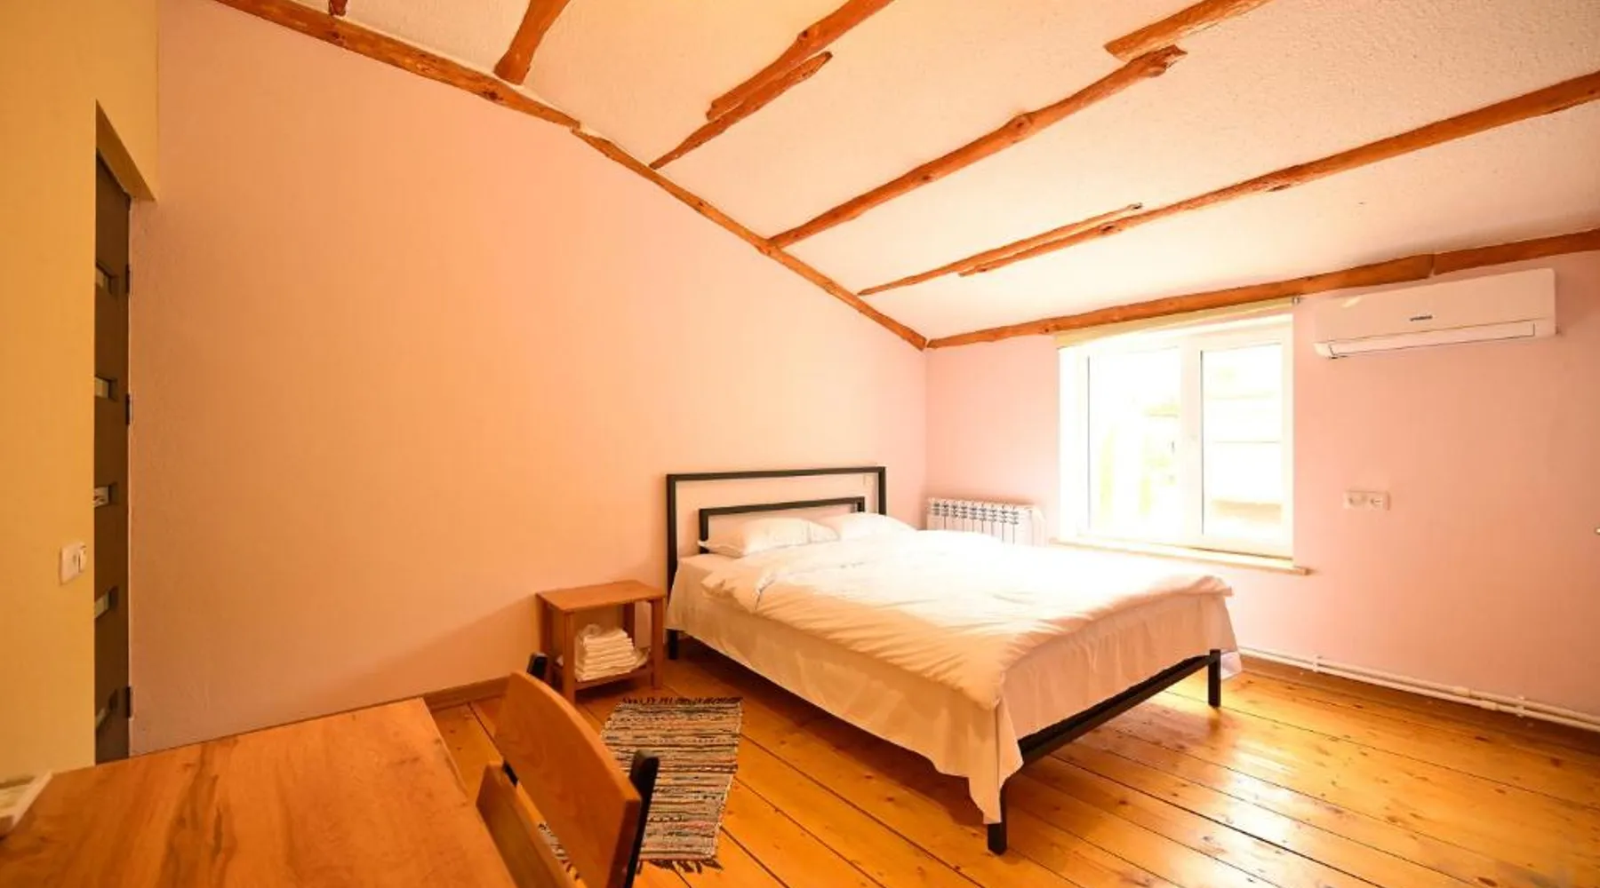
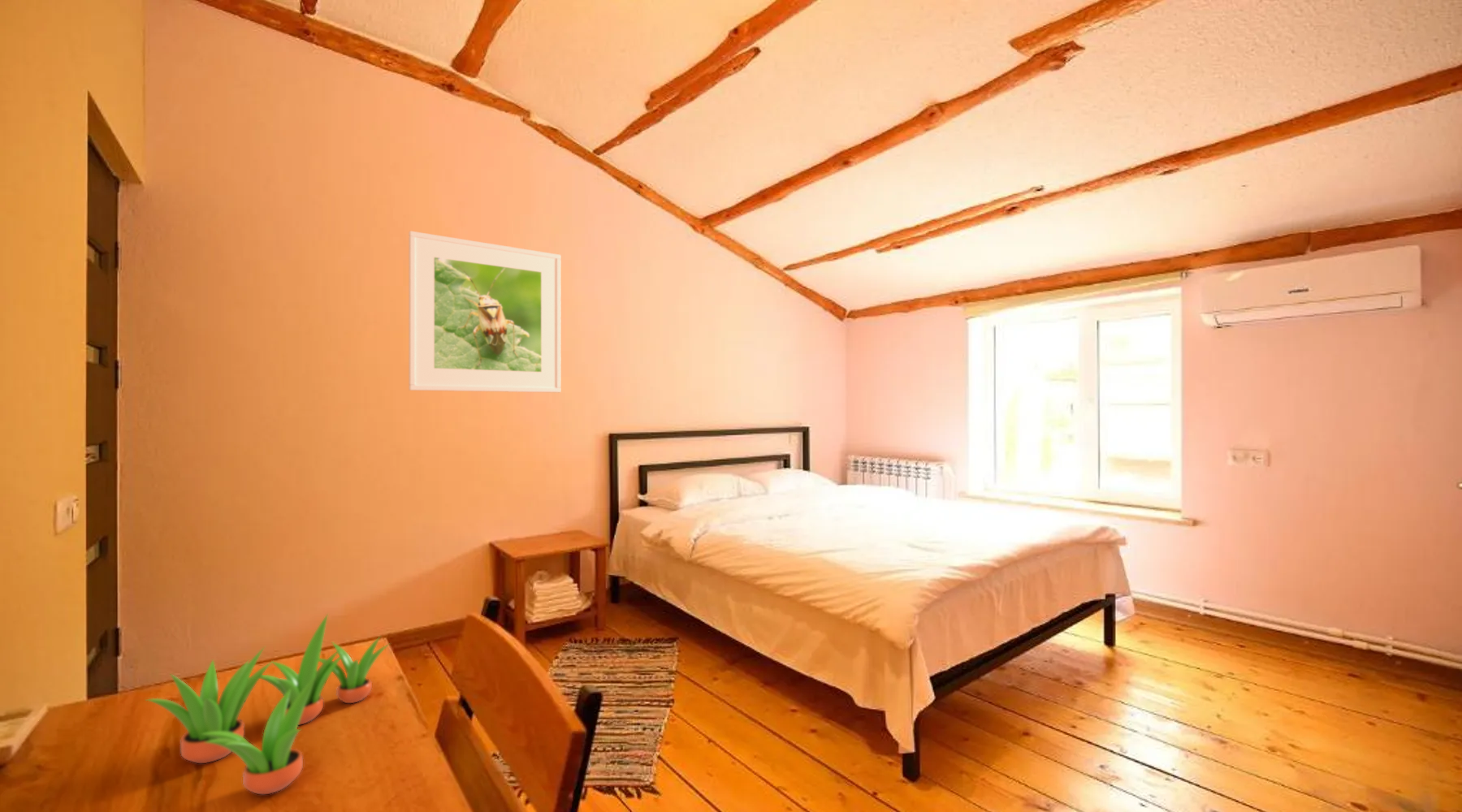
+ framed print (490, 317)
+ succulent plant (292, 683)
